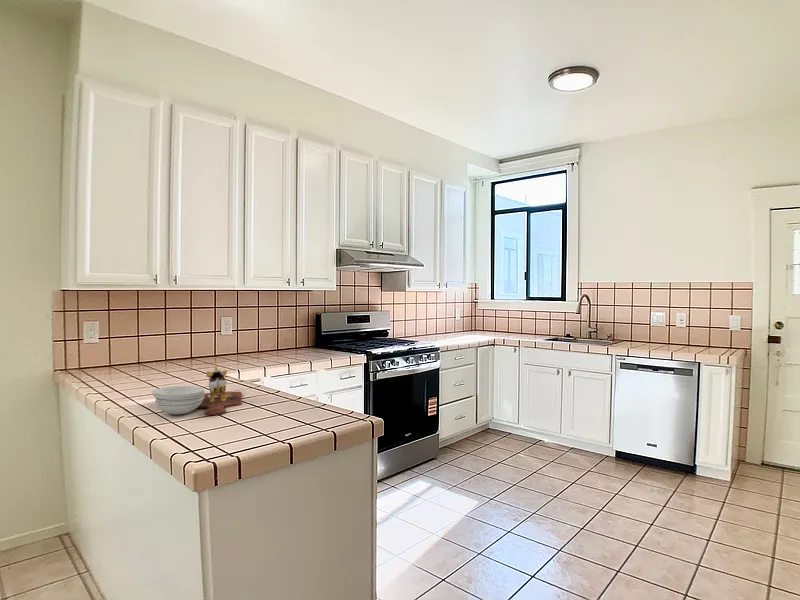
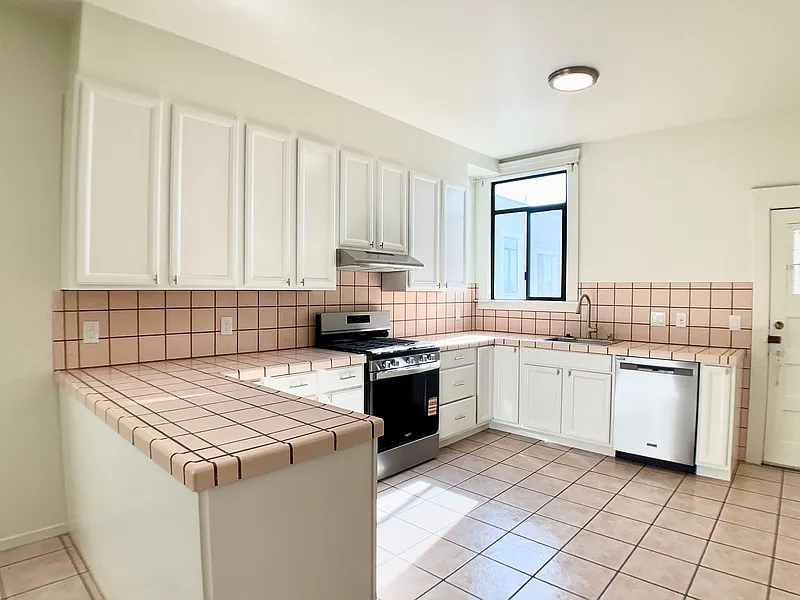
- cutting board (195, 387)
